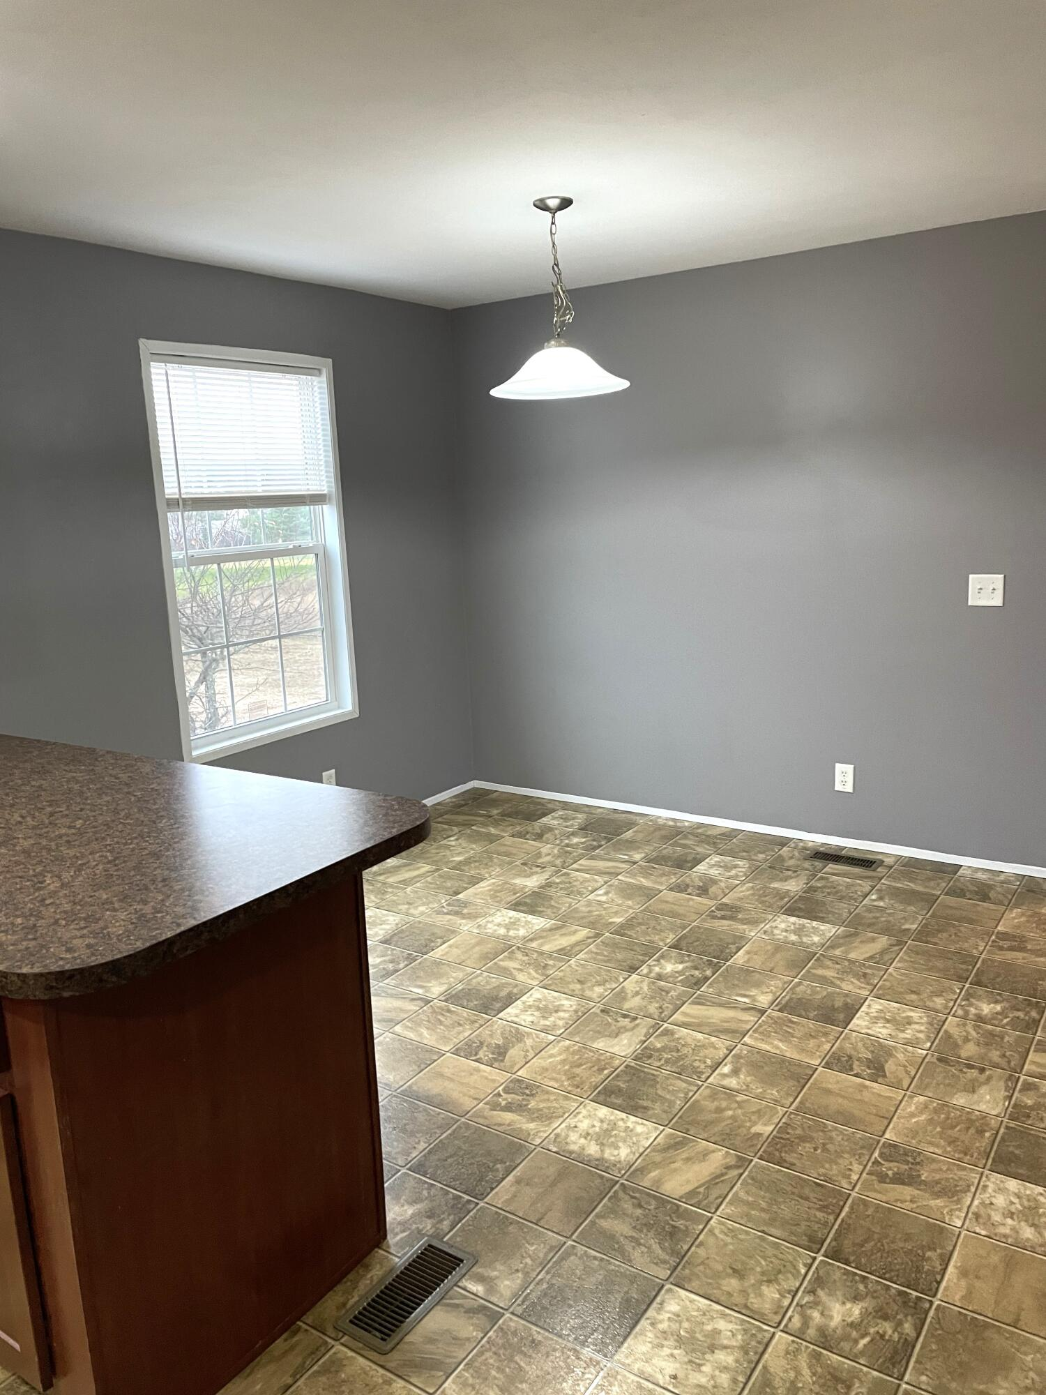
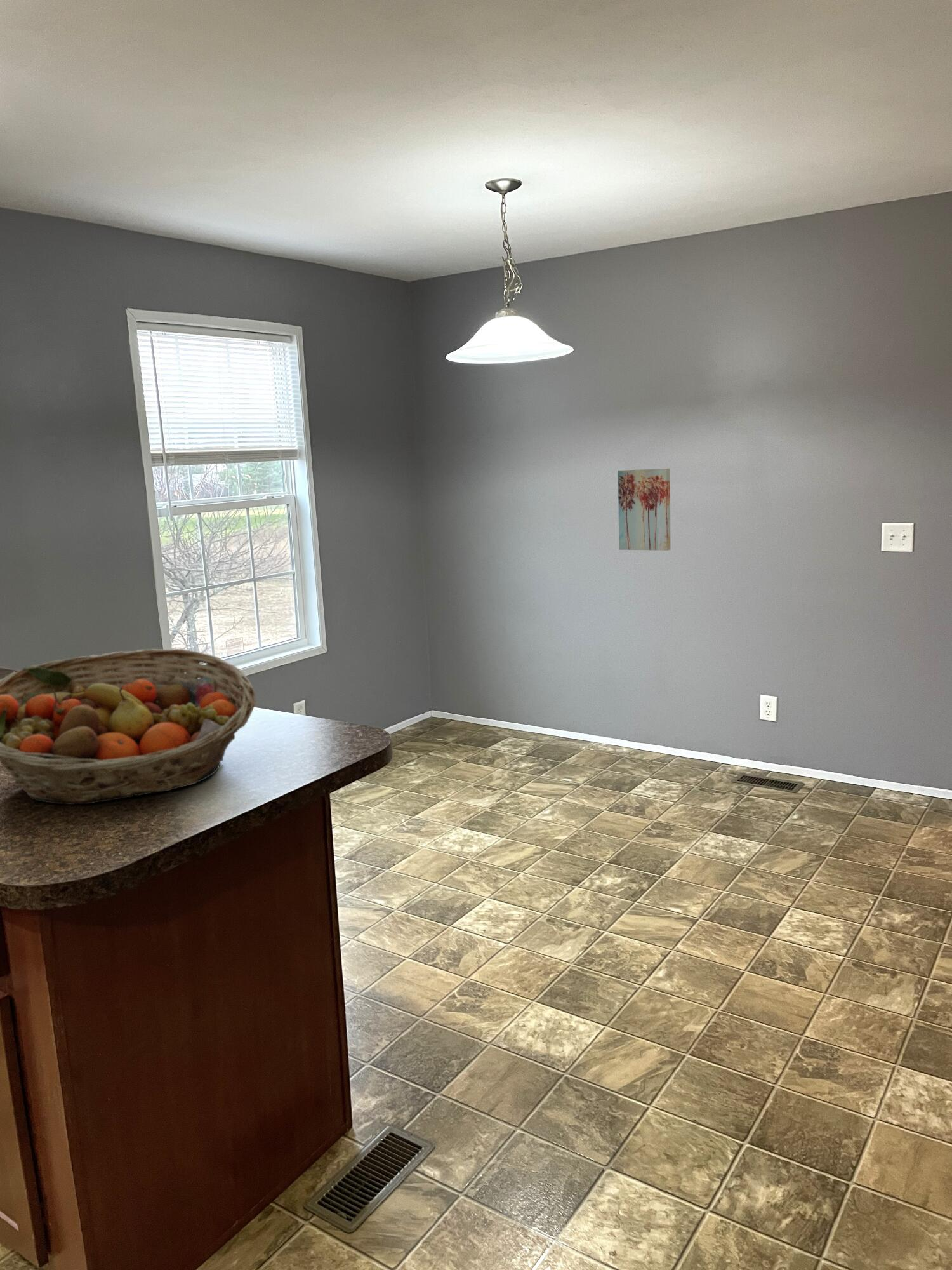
+ wall art (644, 509)
+ fruit basket (120, 721)
